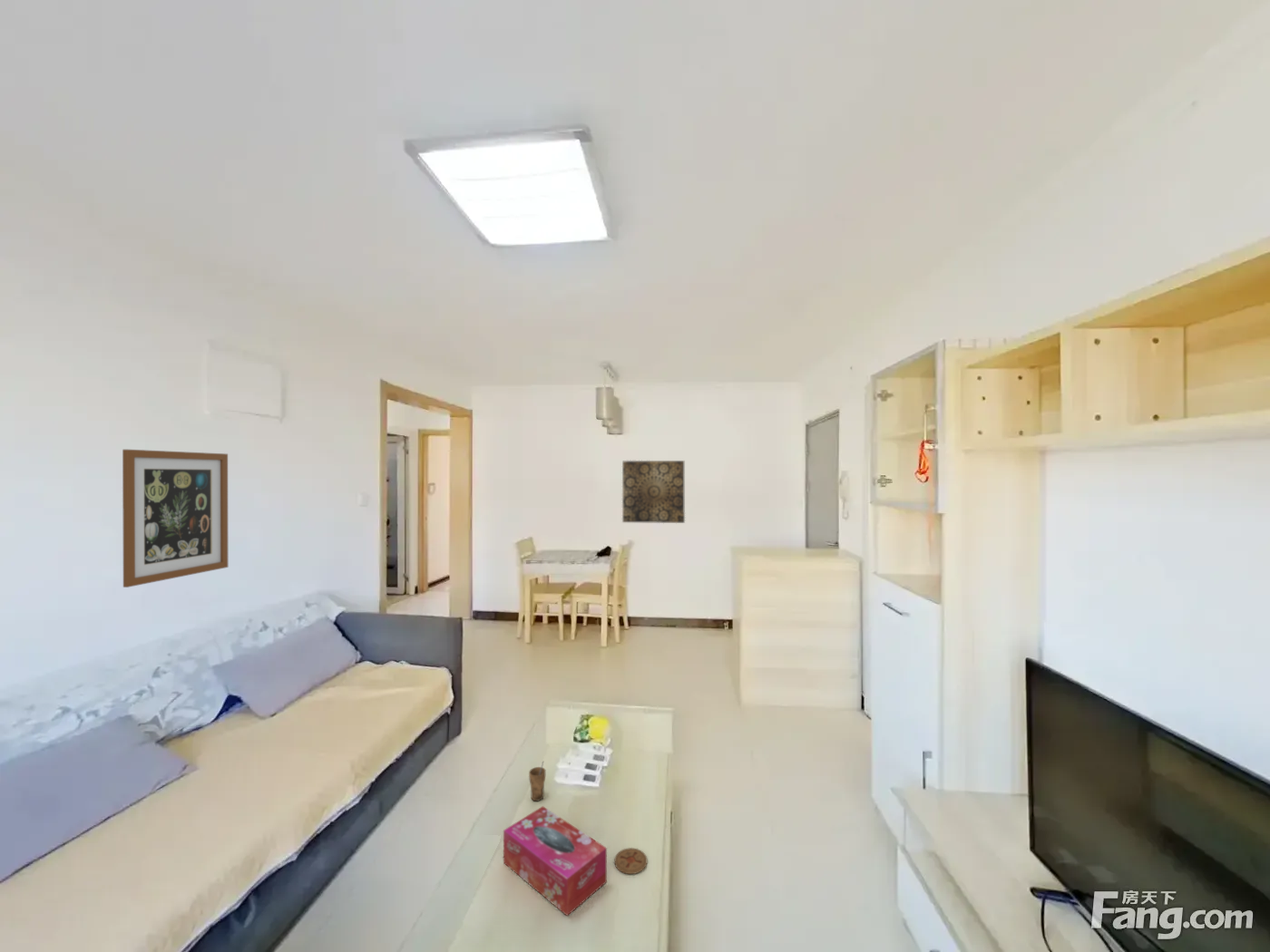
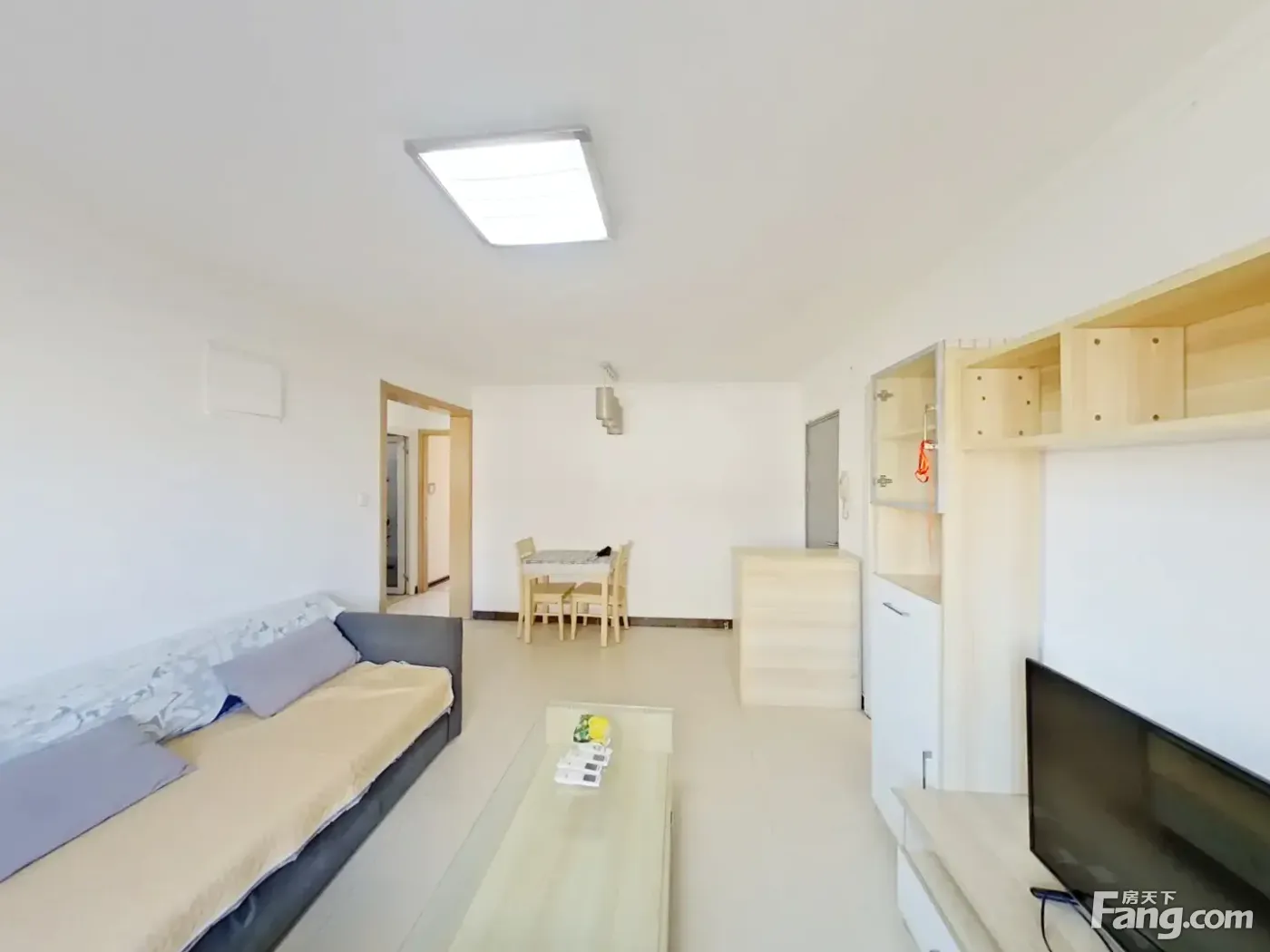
- cup (537, 781)
- wall art (653, 491)
- tissue box (553, 855)
- wall art (181, 514)
- coaster (630, 860)
